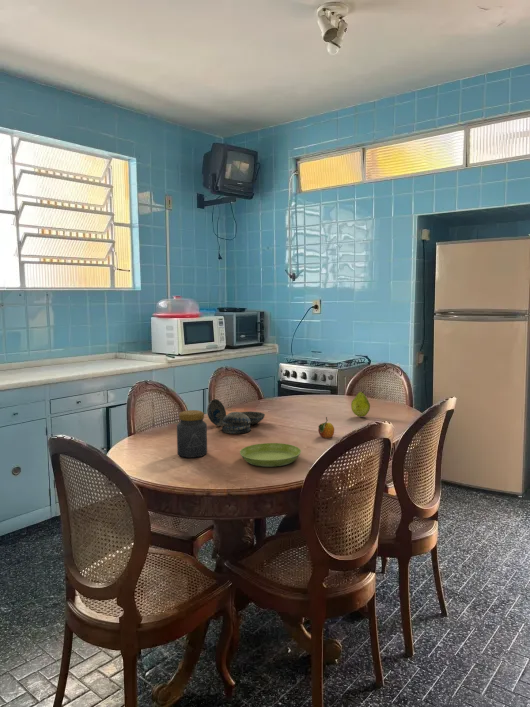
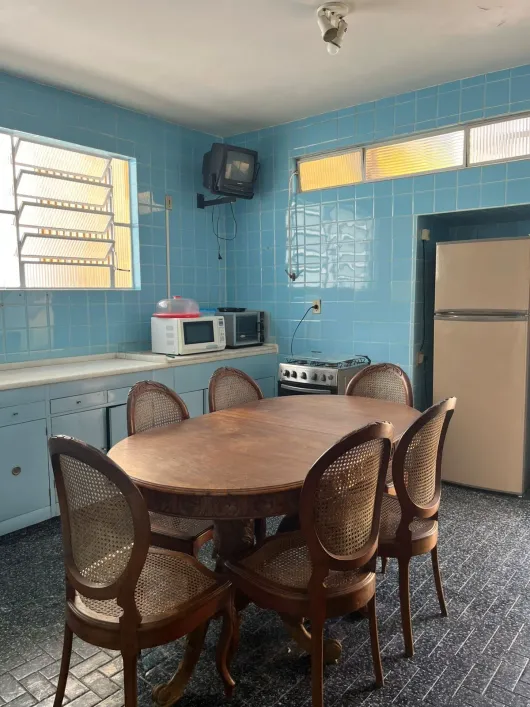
- jar (191, 433)
- fruit (324, 428)
- decorative bowl (236, 413)
- fruit (360, 403)
- saucer (270, 455)
